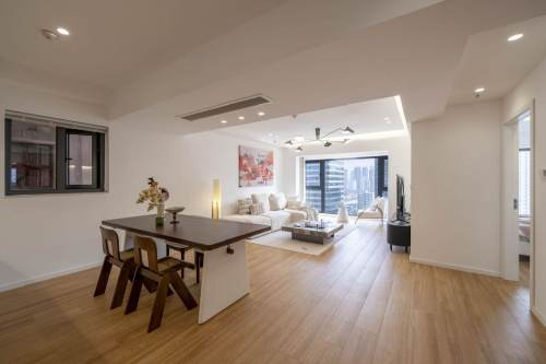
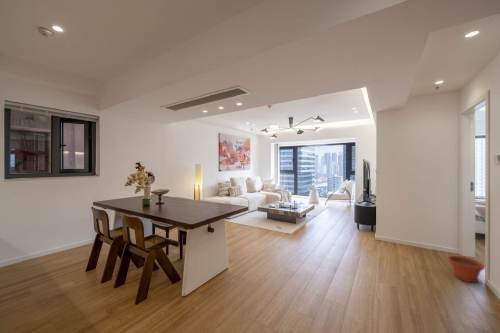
+ plant pot (465, 269)
